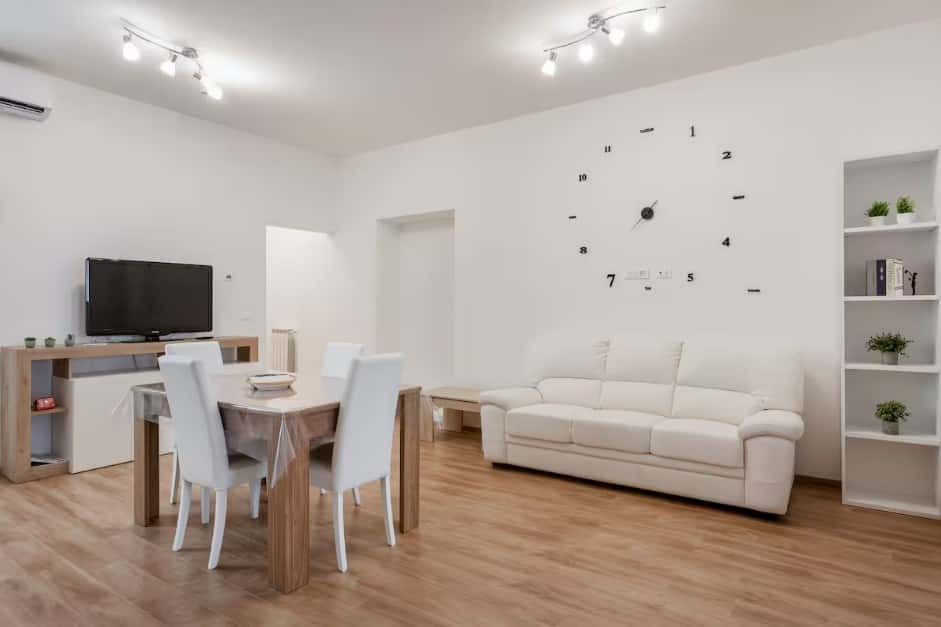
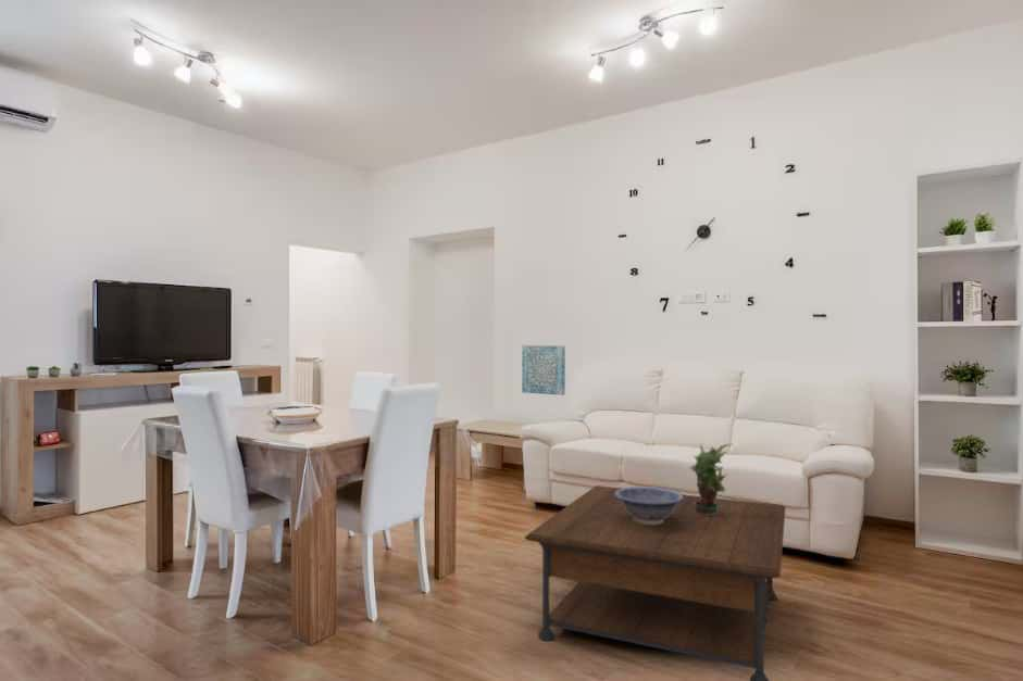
+ wall art (542, 369)
+ coffee table (665, 566)
+ potted plant (712, 477)
+ decorative bowl (648, 506)
